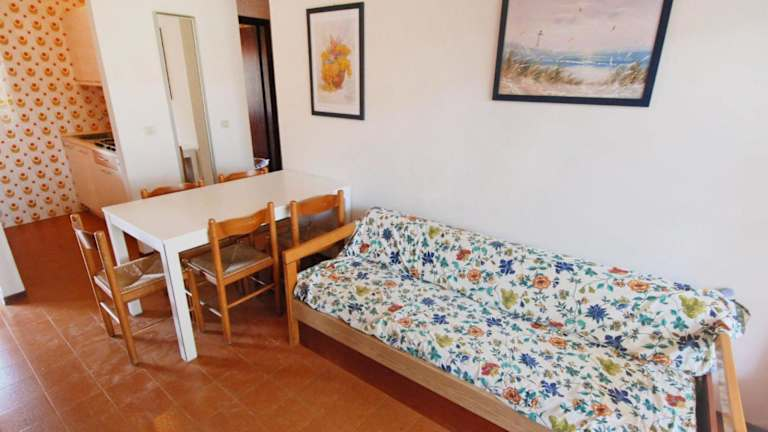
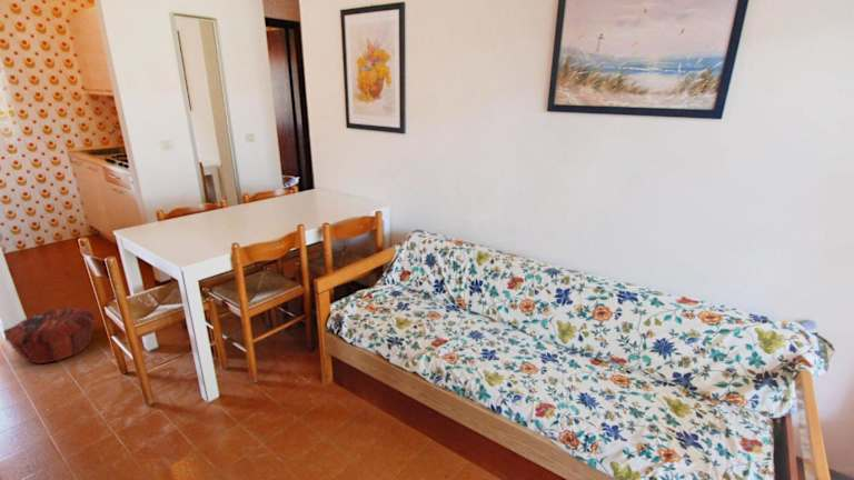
+ woven basket (53, 332)
